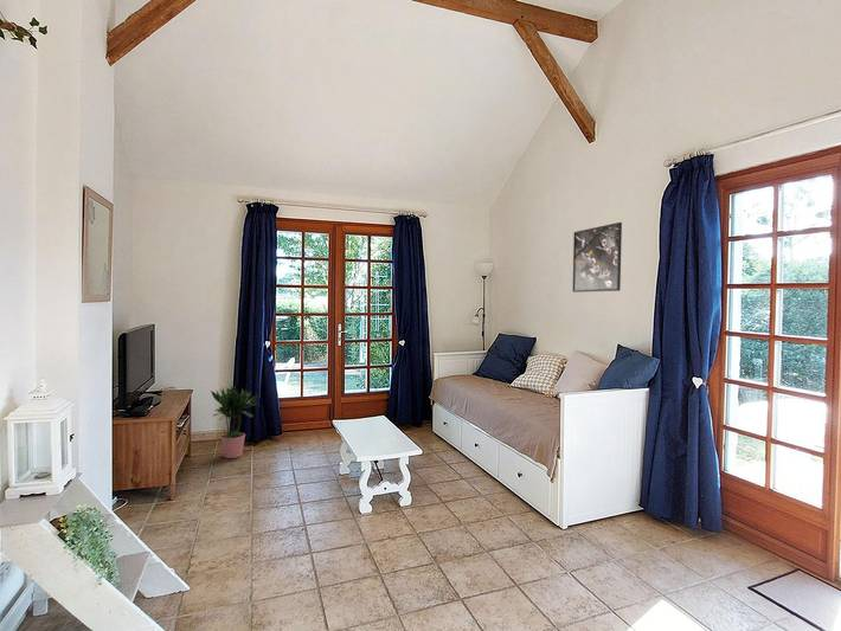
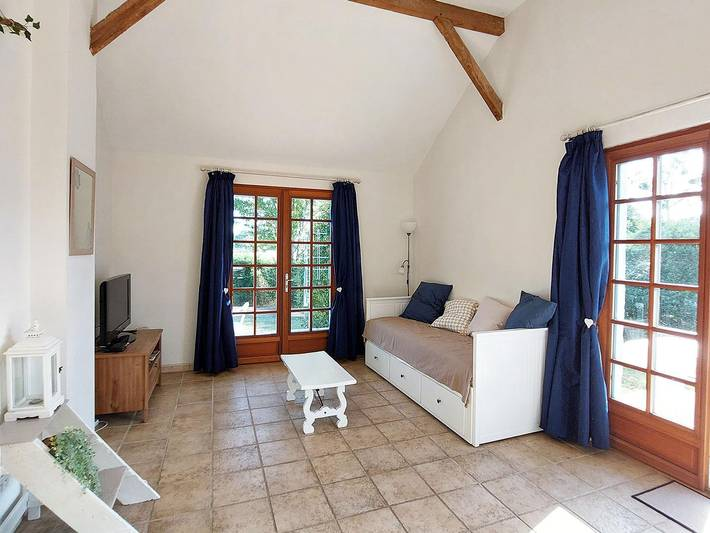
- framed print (595, 259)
- potted plant (238, 418)
